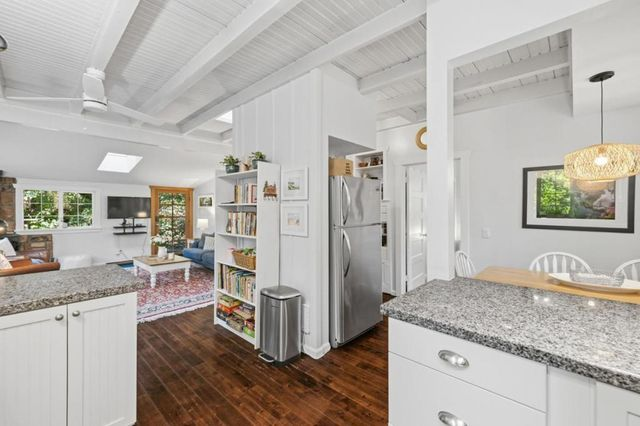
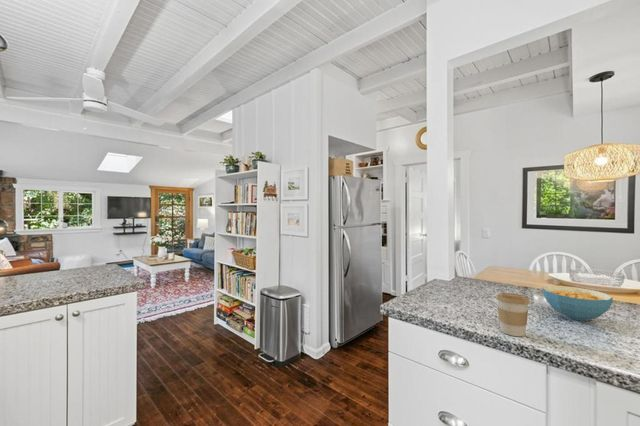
+ coffee cup (512, 312)
+ cereal bowl (575, 305)
